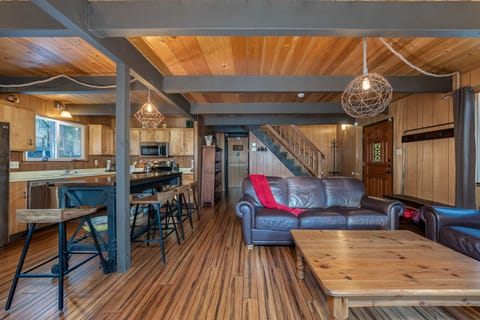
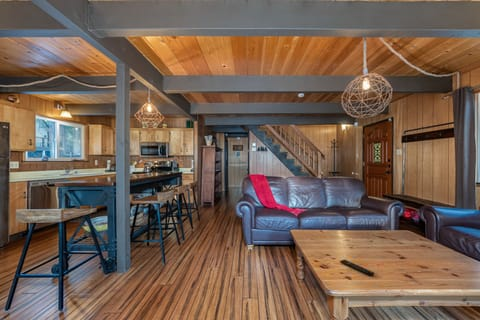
+ remote control (356, 267)
